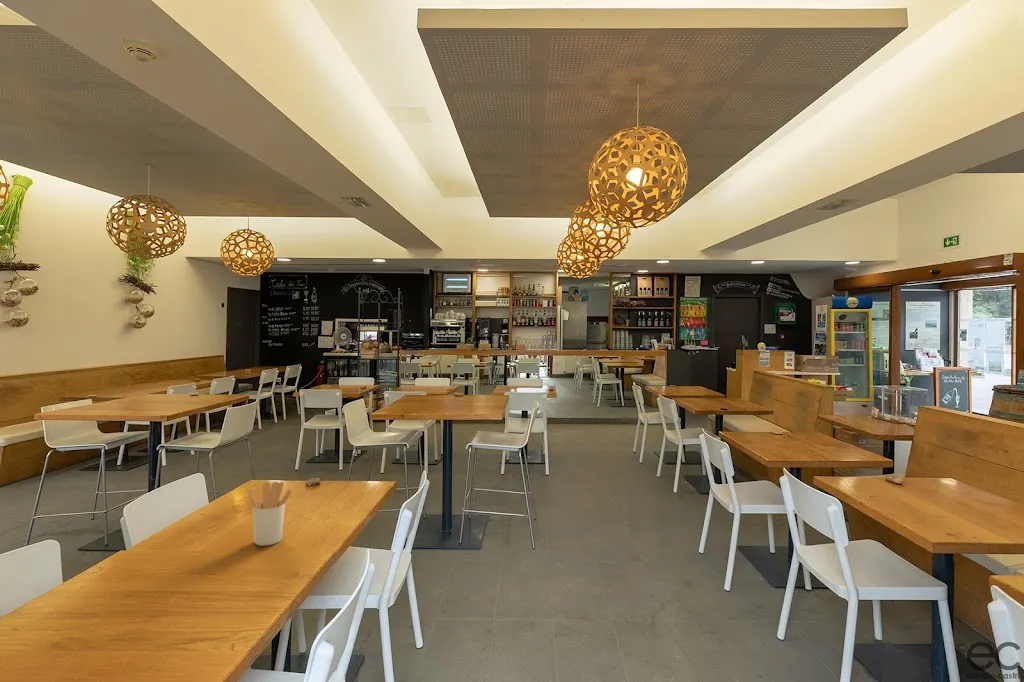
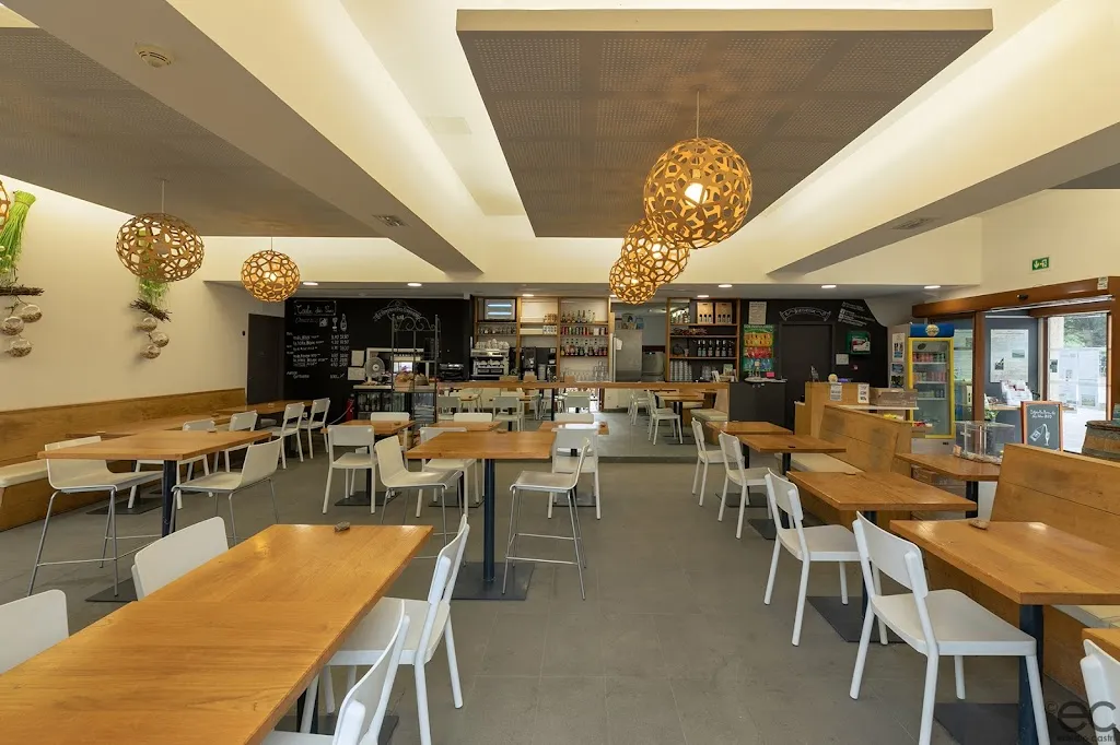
- utensil holder (270, 511)
